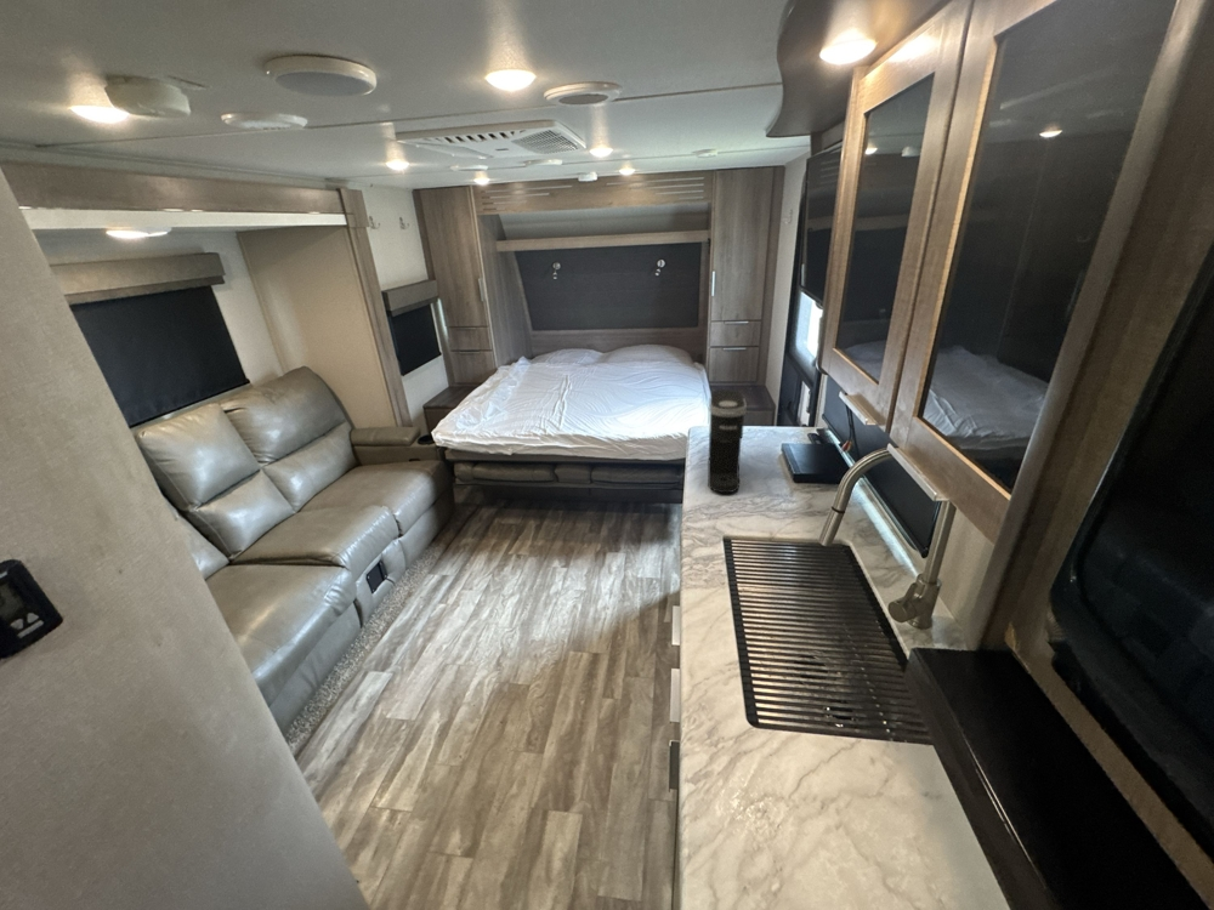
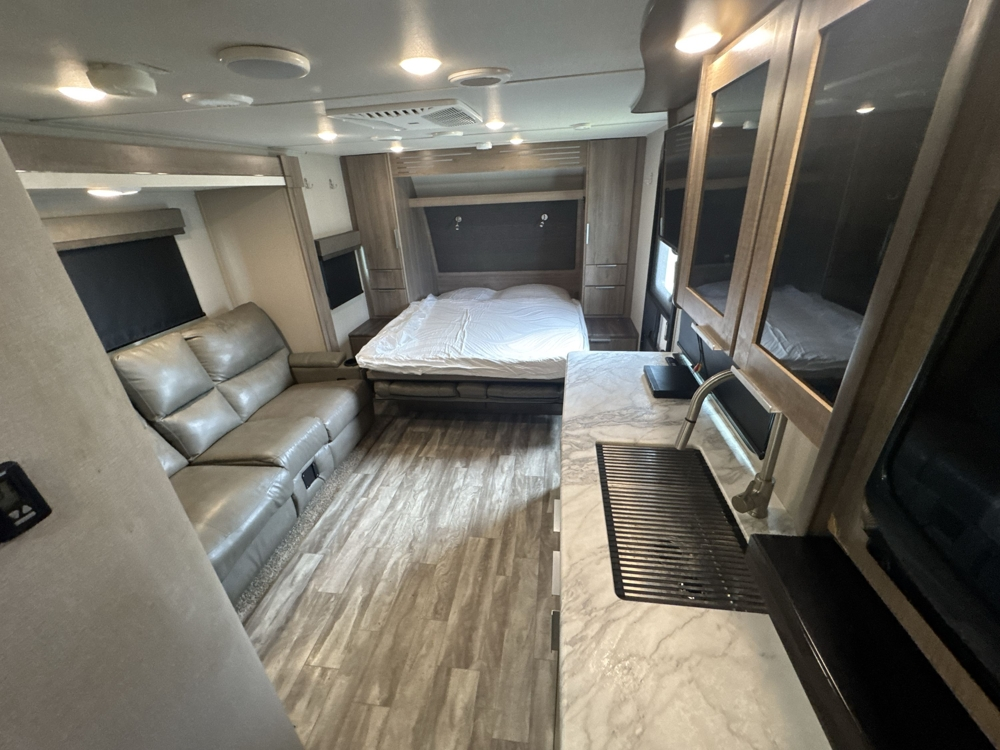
- coffee maker (725, 438)
